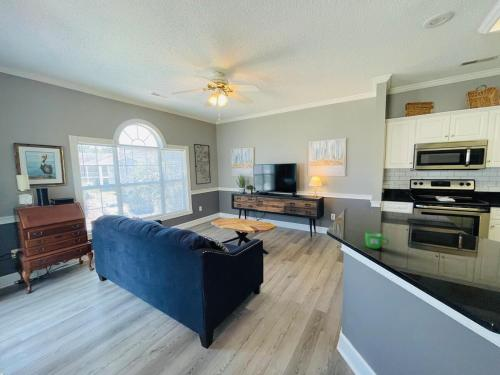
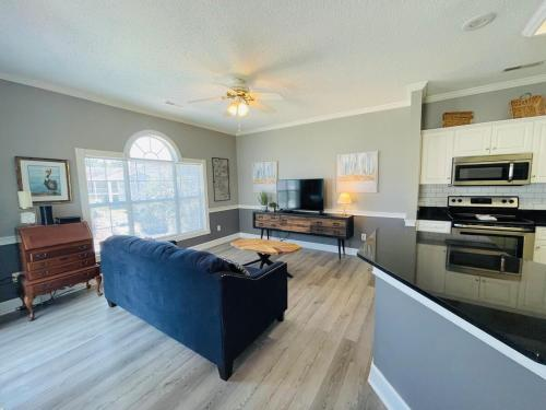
- mug (376, 241)
